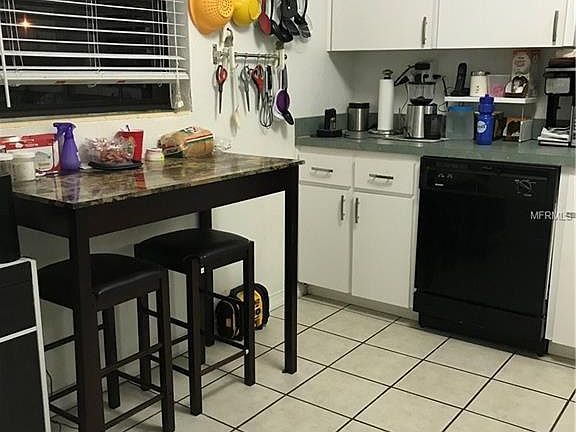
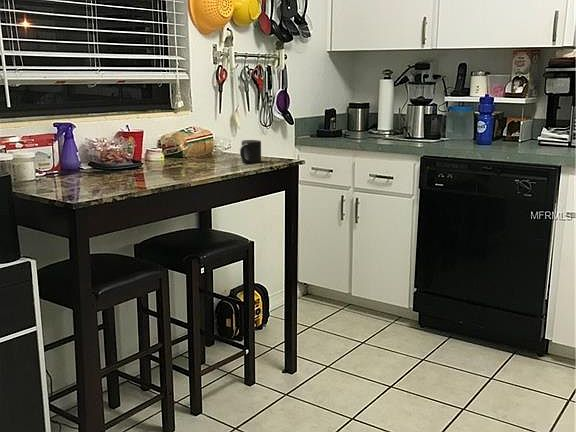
+ mug (248, 151)
